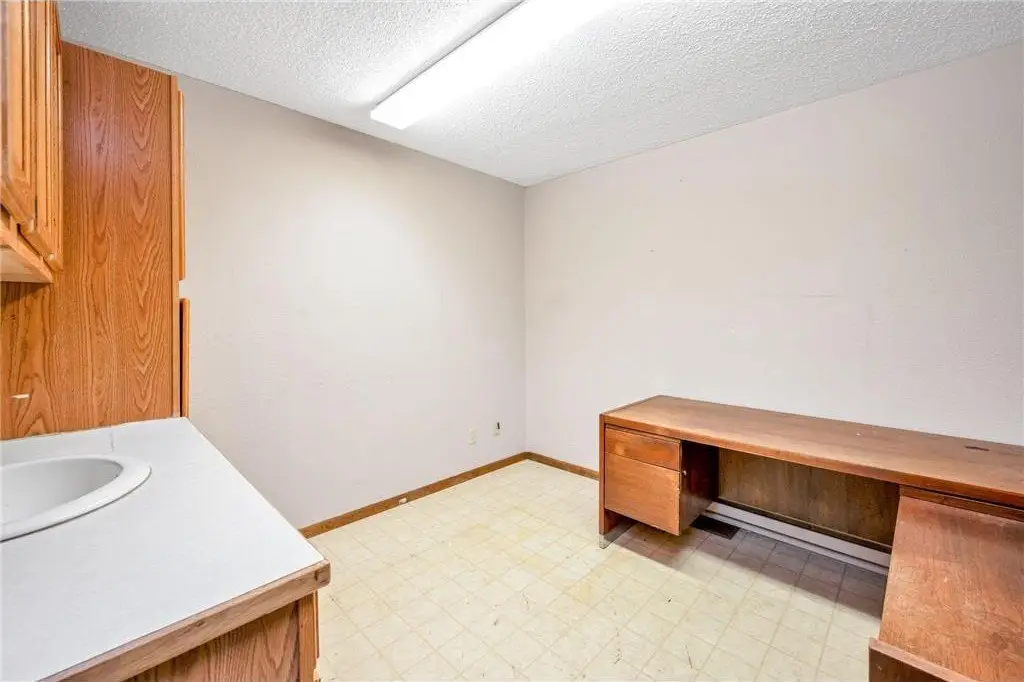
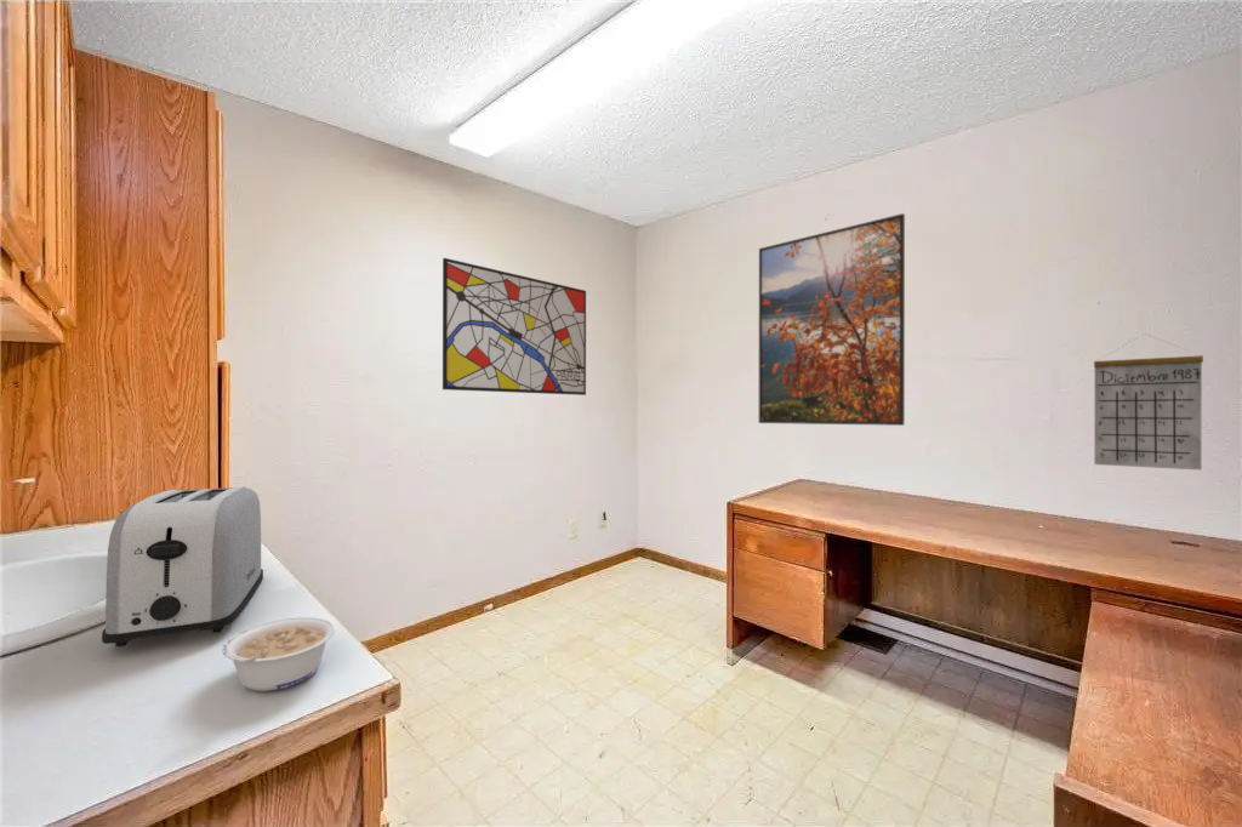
+ toaster (194, 552)
+ calendar (1145, 399)
+ legume (281, 652)
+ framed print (825, 327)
+ wall art (522, 333)
